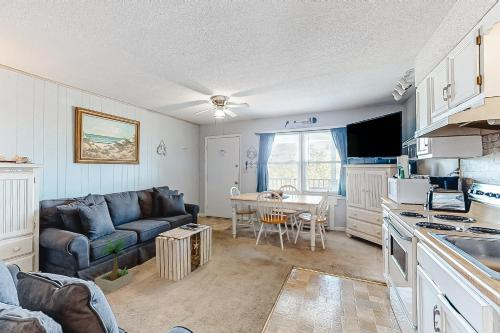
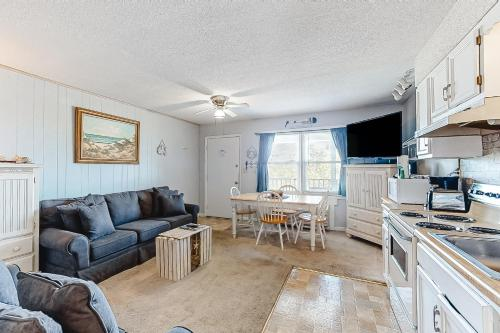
- potted plant (116, 260)
